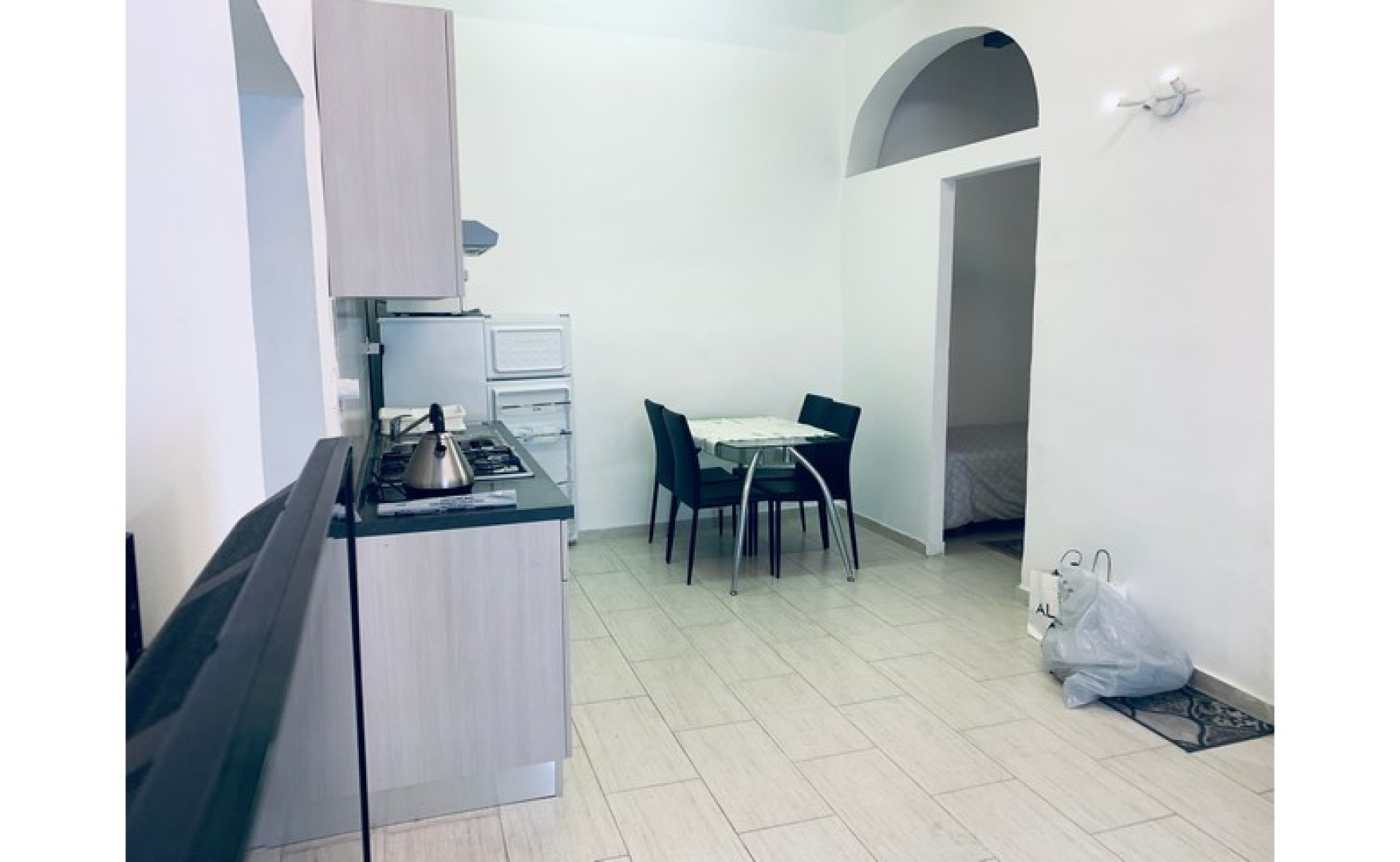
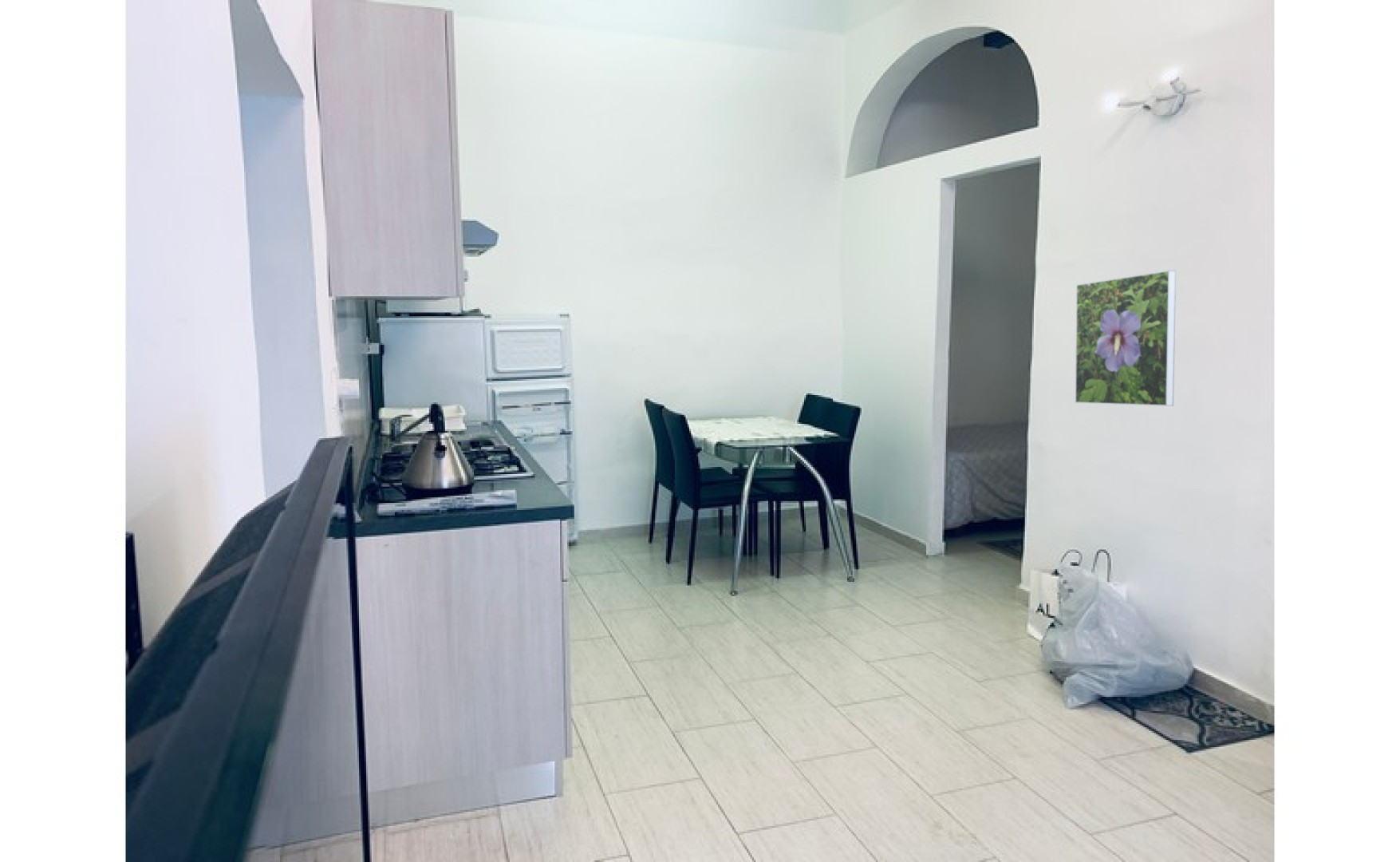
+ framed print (1122, 341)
